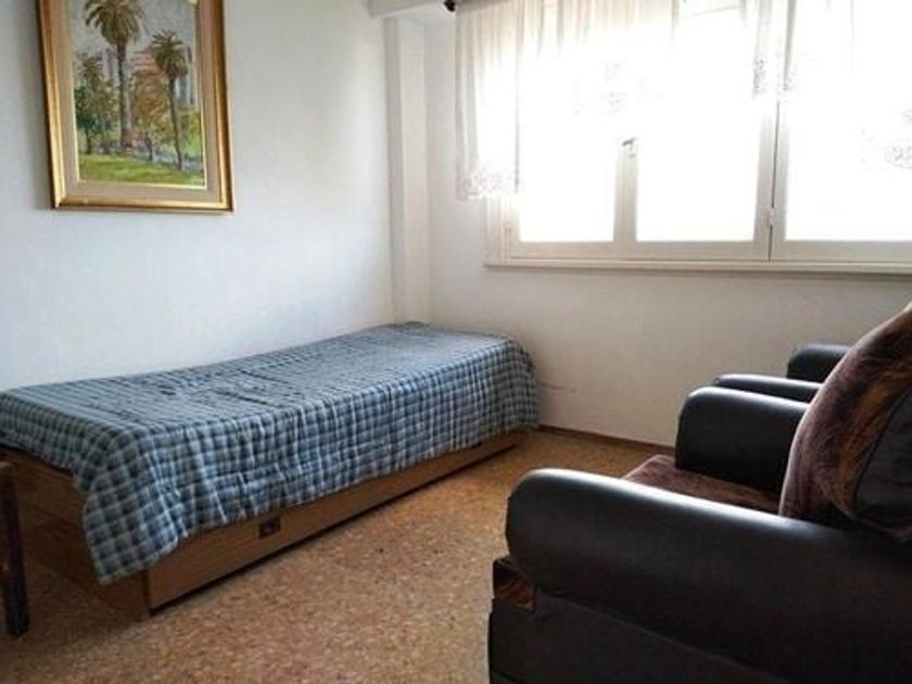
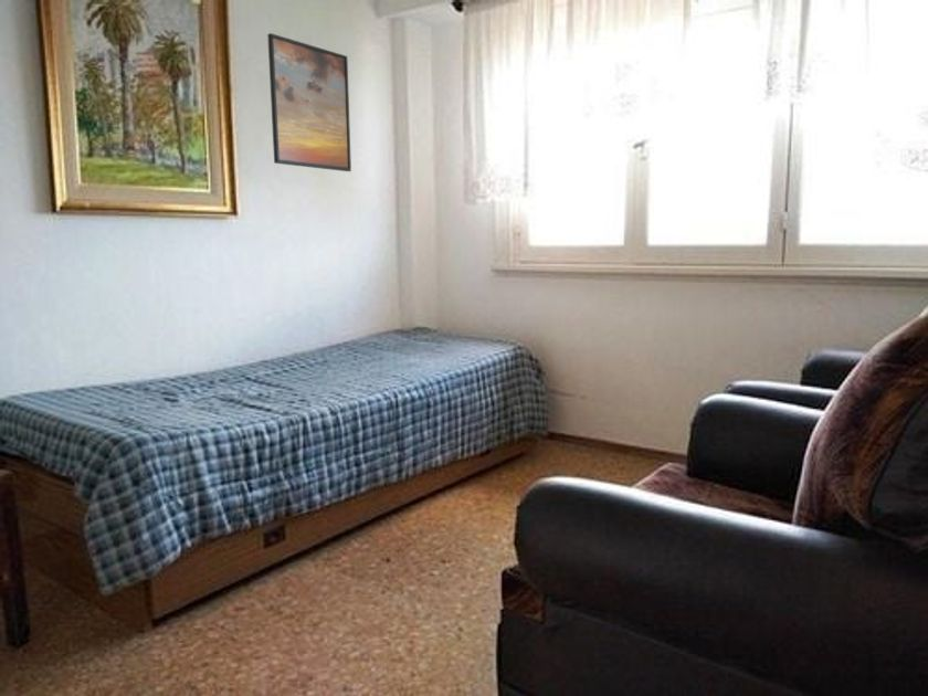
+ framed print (312, 107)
